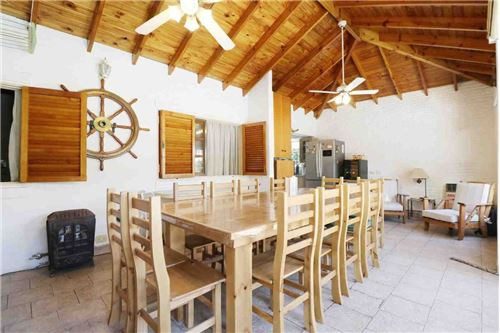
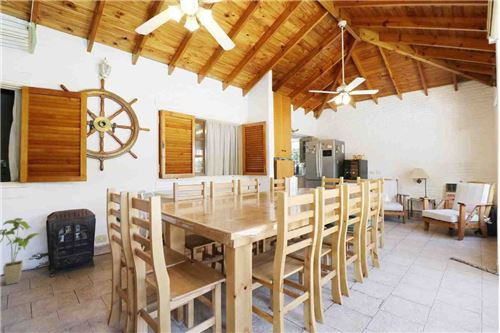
+ house plant (19, 249)
